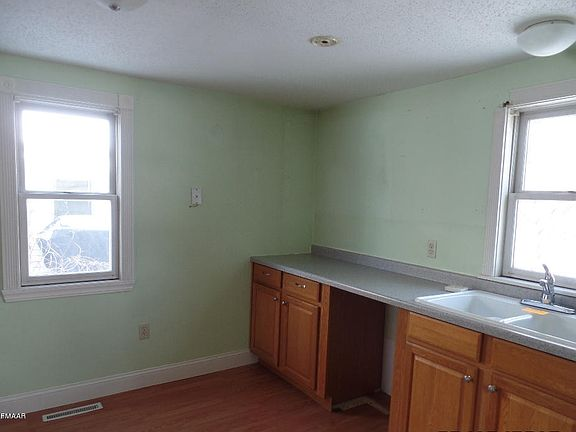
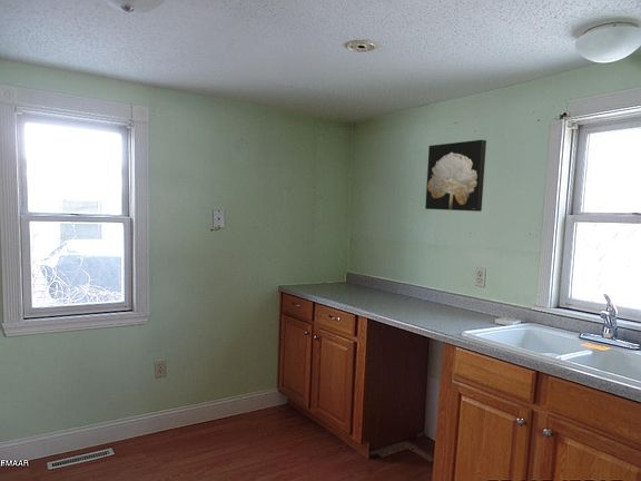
+ wall art (454, 176)
